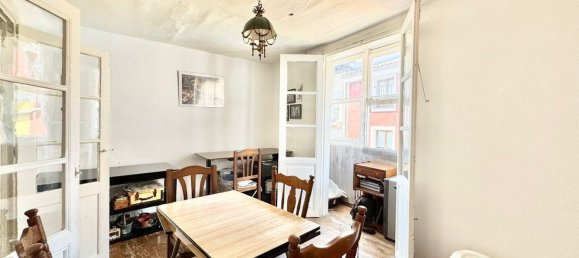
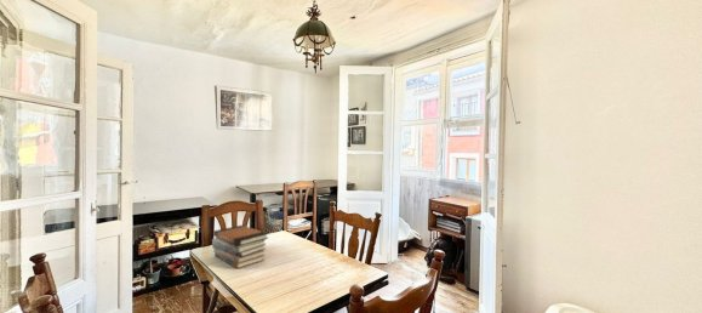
+ book stack (239, 244)
